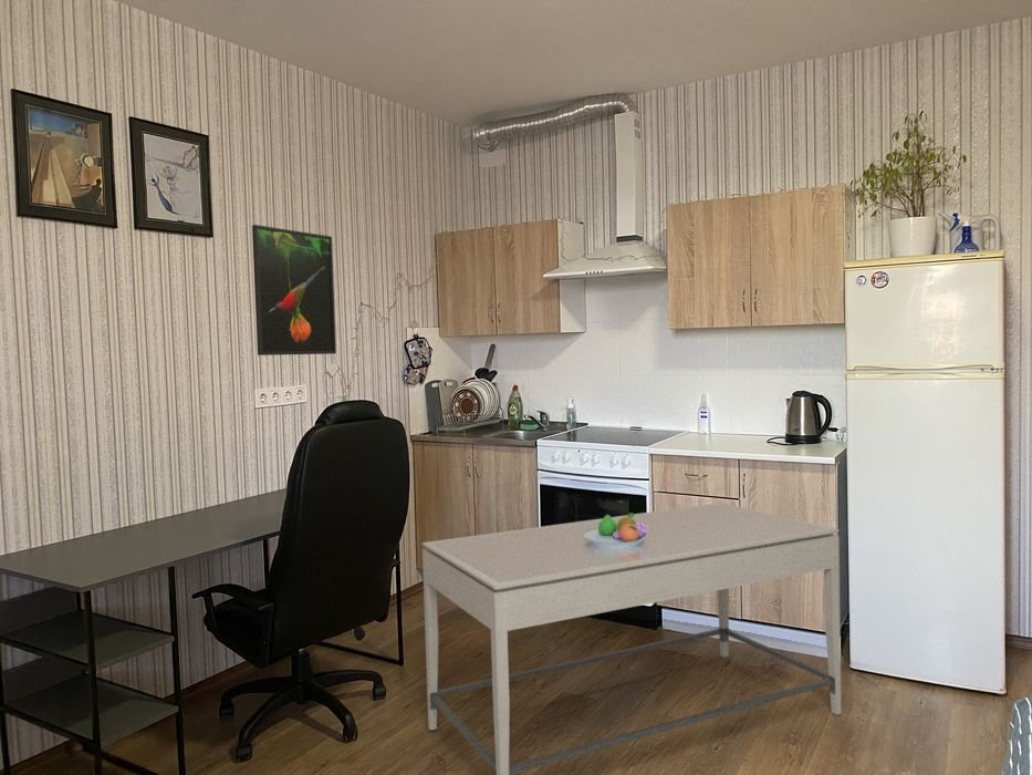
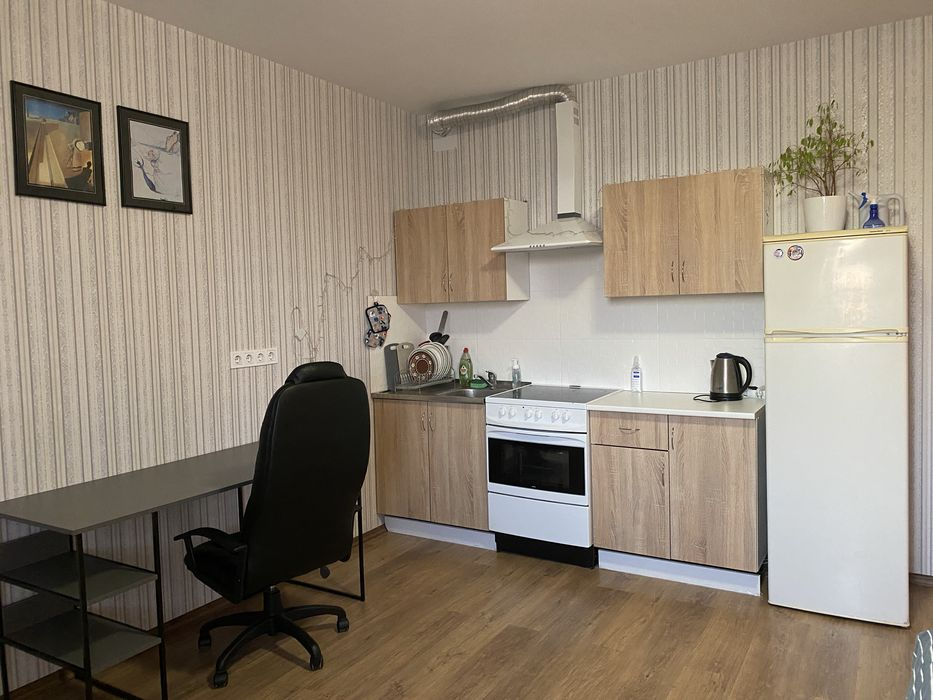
- dining table (635, 647)
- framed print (296, 292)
- fruit bowl (615, 527)
